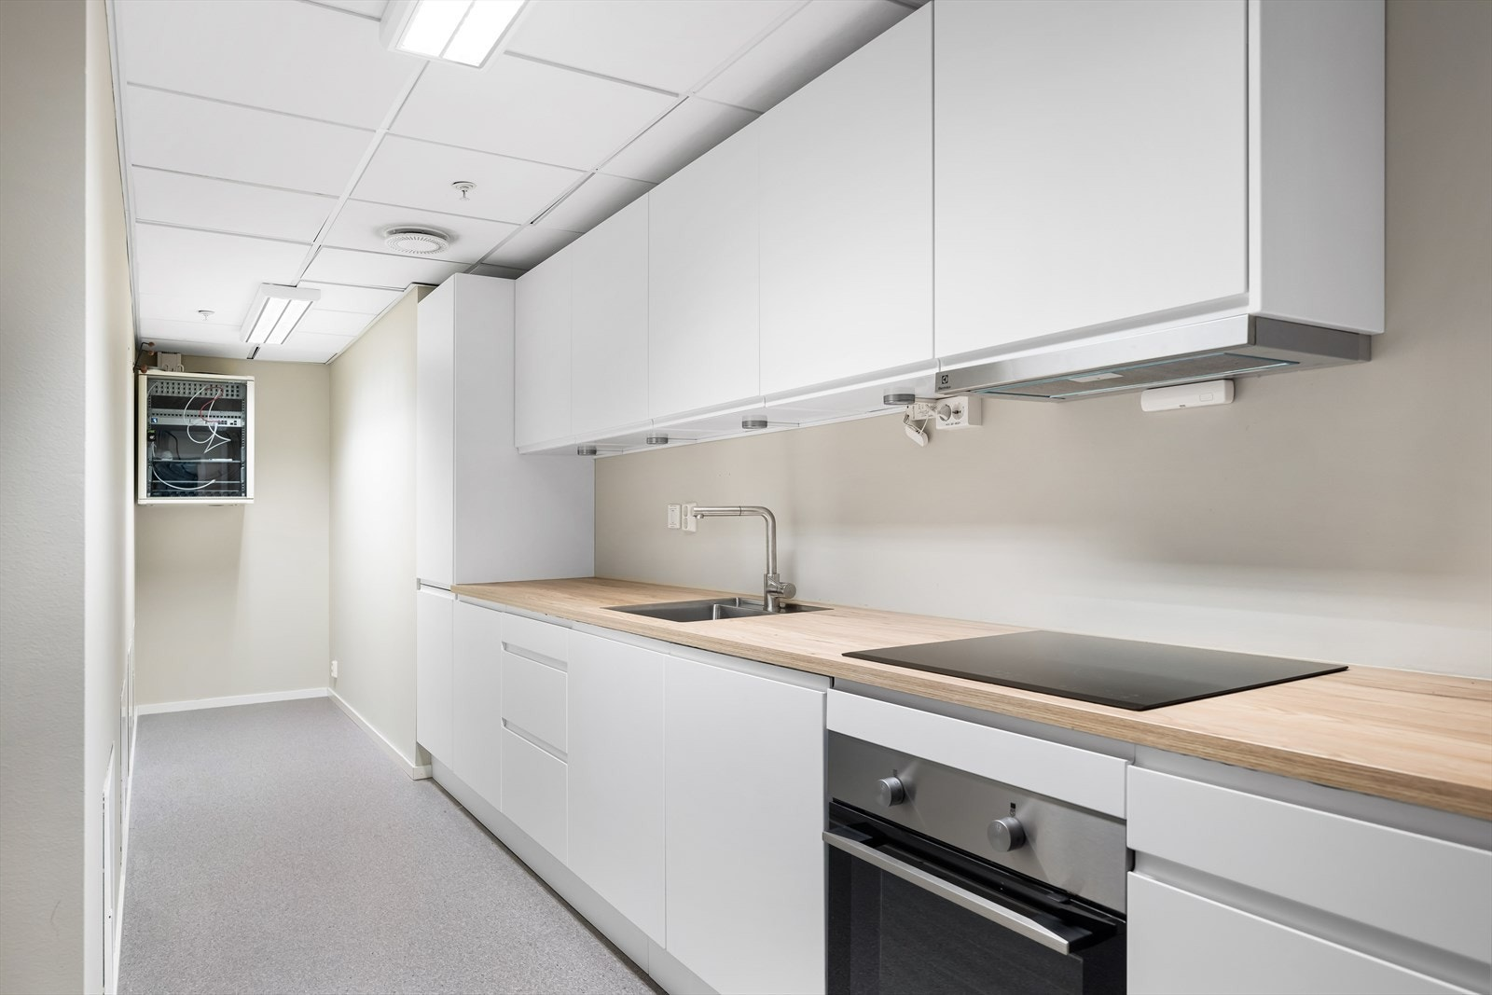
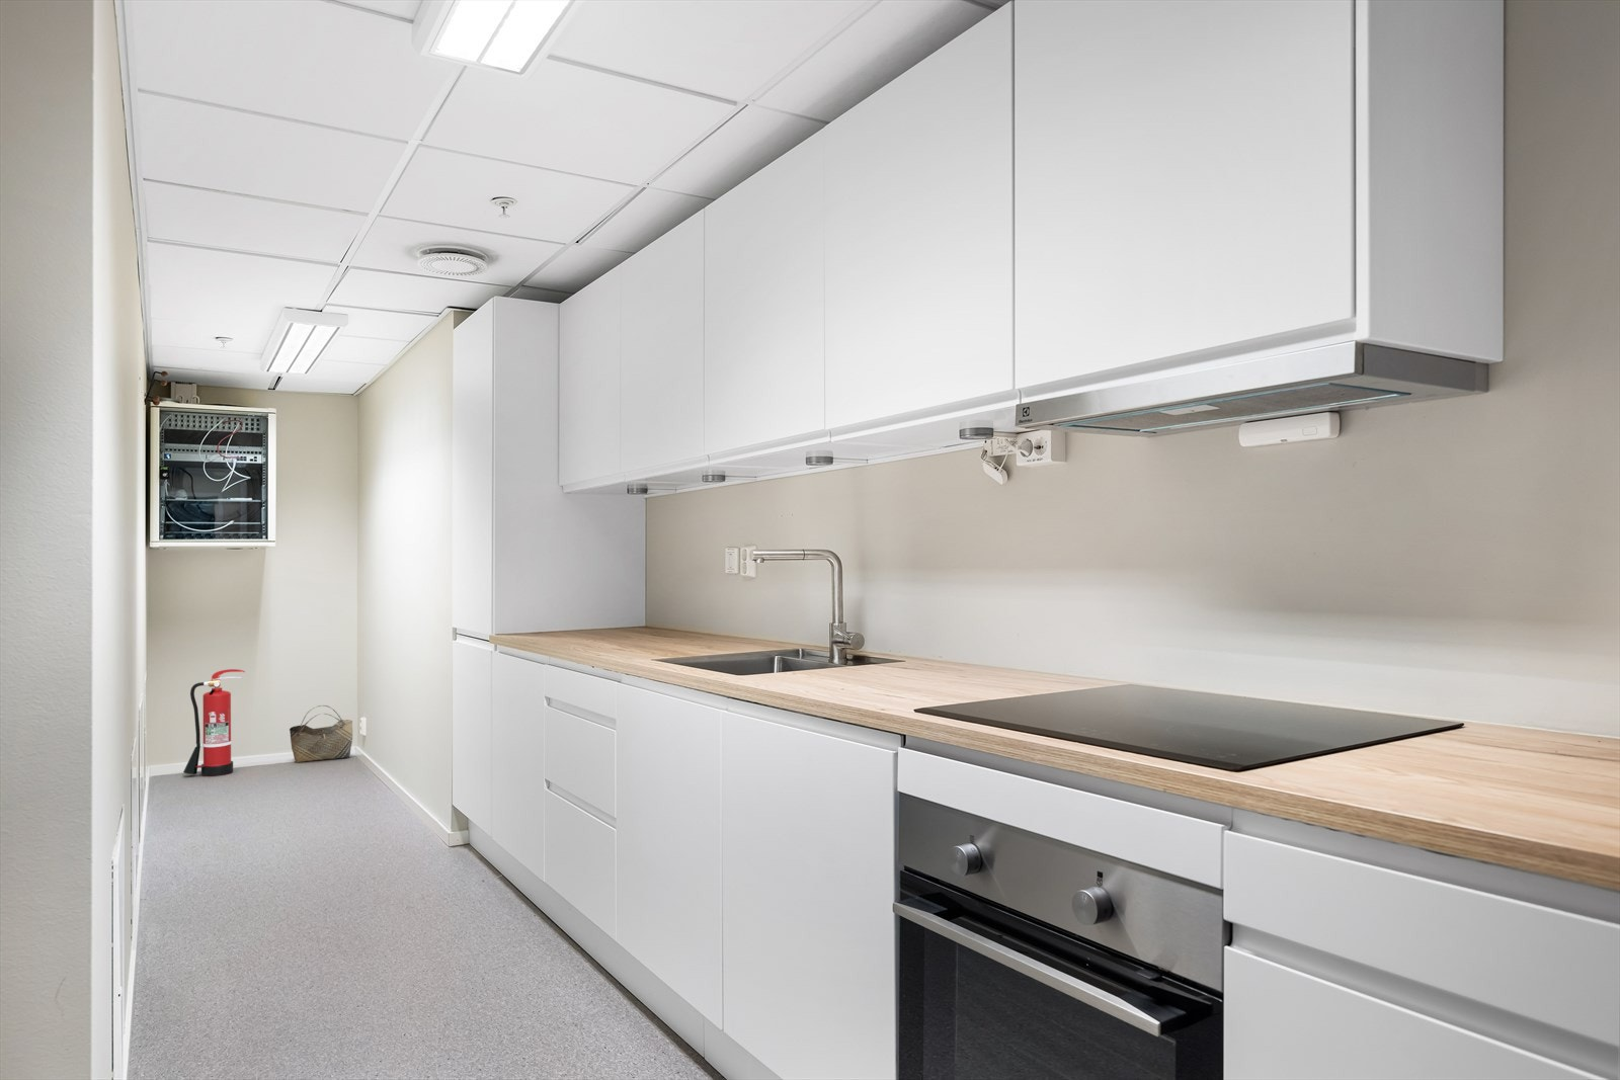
+ fire extinguisher (213, 722)
+ basket (321, 734)
